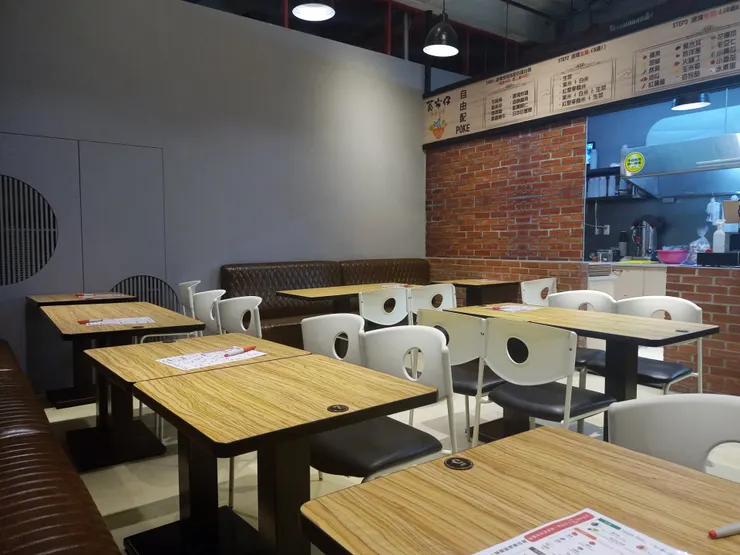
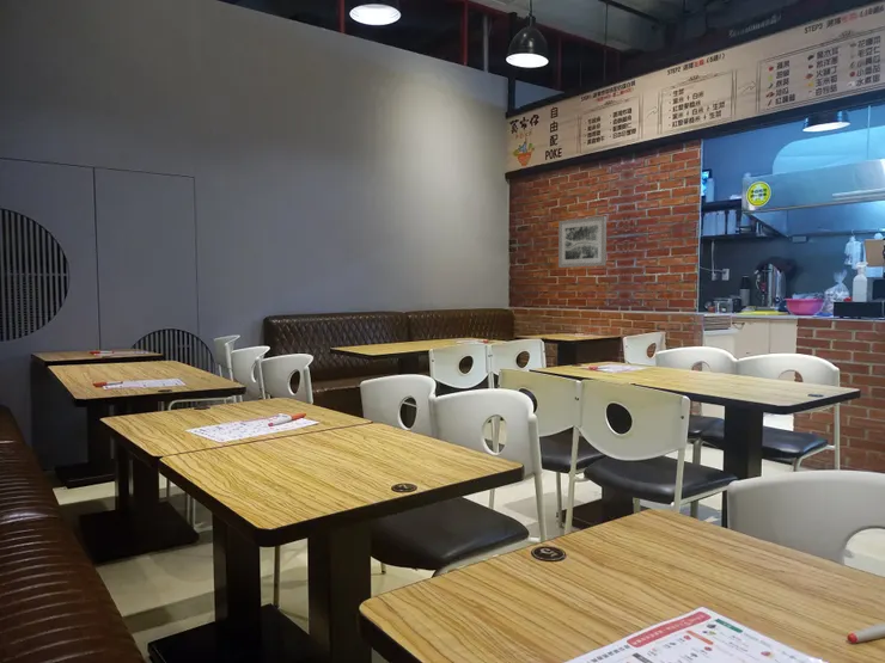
+ wall art (581, 243)
